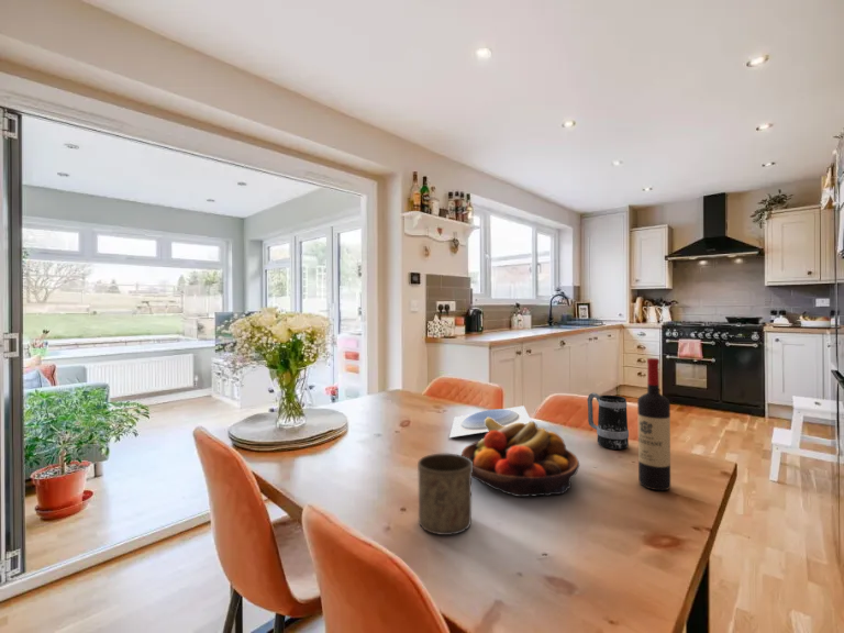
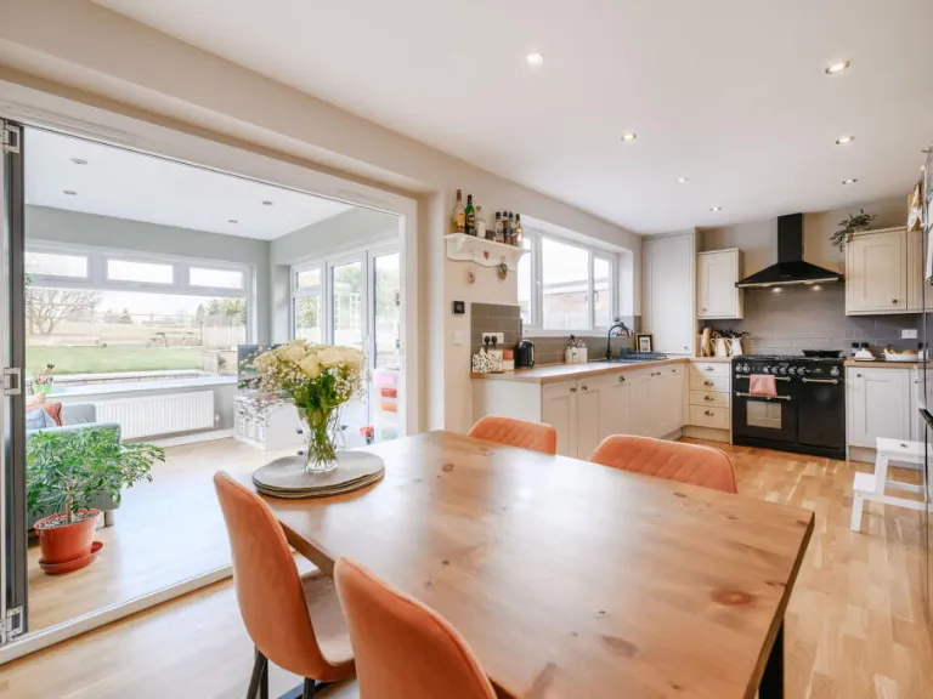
- fruit bowl (517, 449)
- wine bottle (653, 422)
- mug (607, 419)
- cup (445, 491)
- plate (489, 417)
